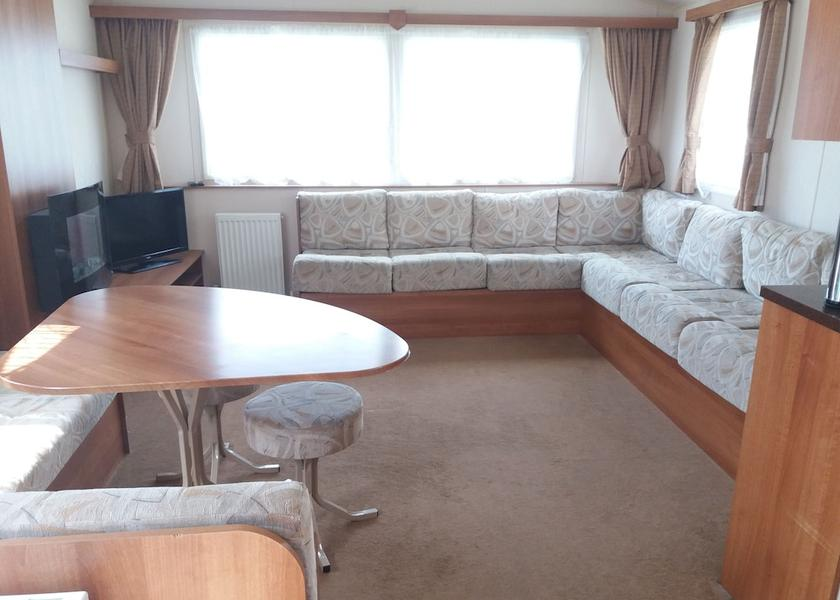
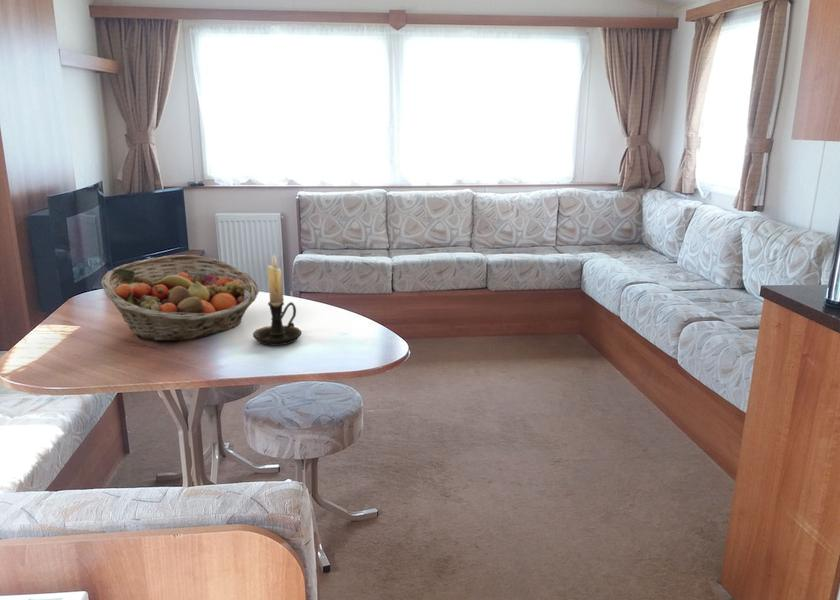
+ fruit basket (184, 295)
+ candle holder (279, 295)
